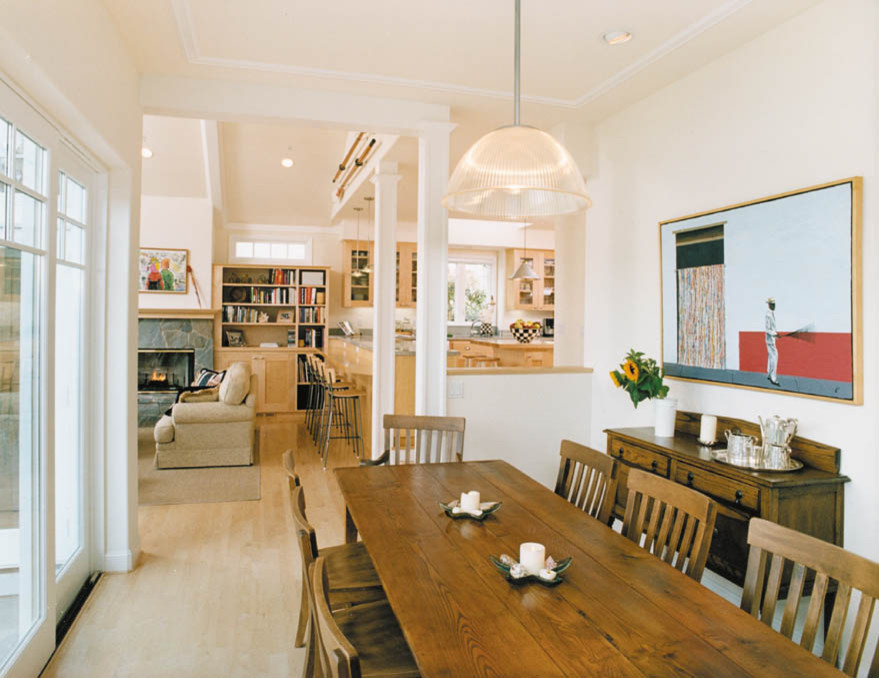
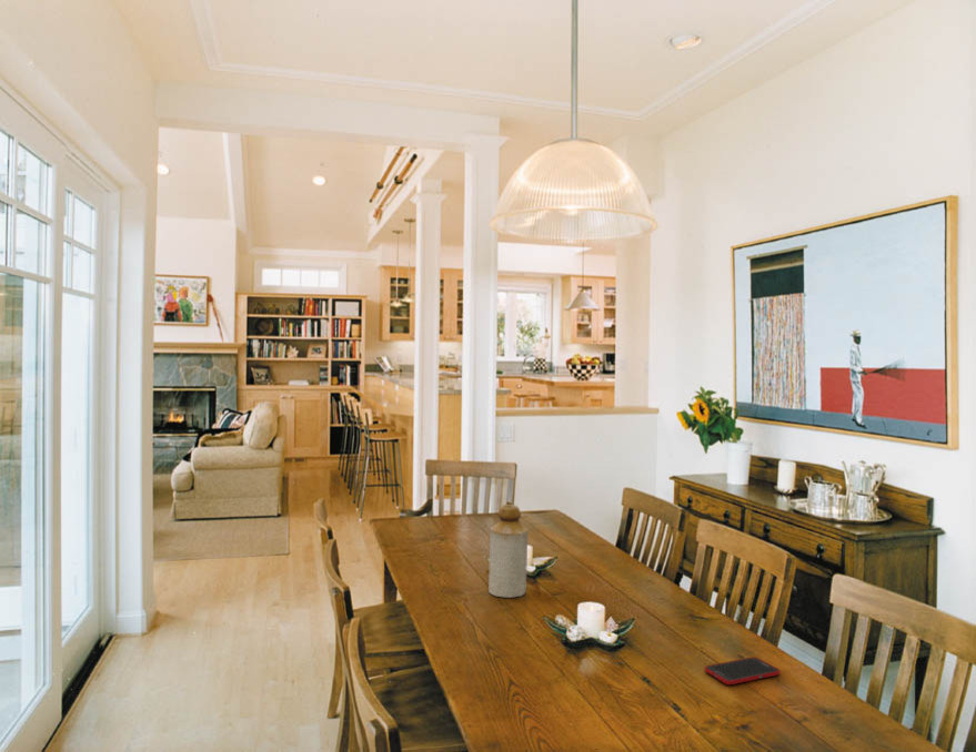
+ cell phone (742, 670)
+ bottle (507, 548)
